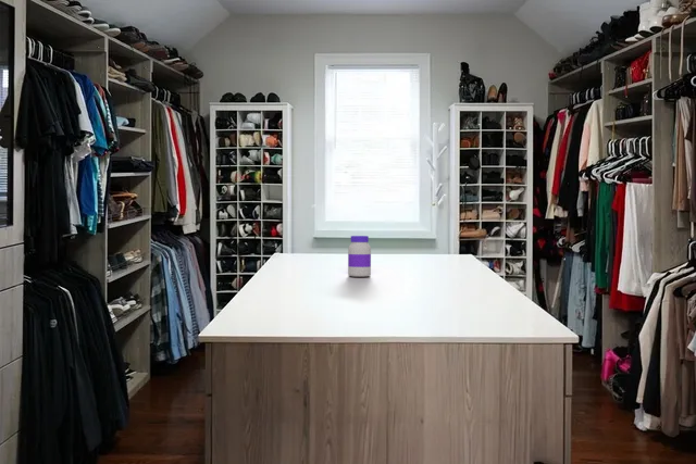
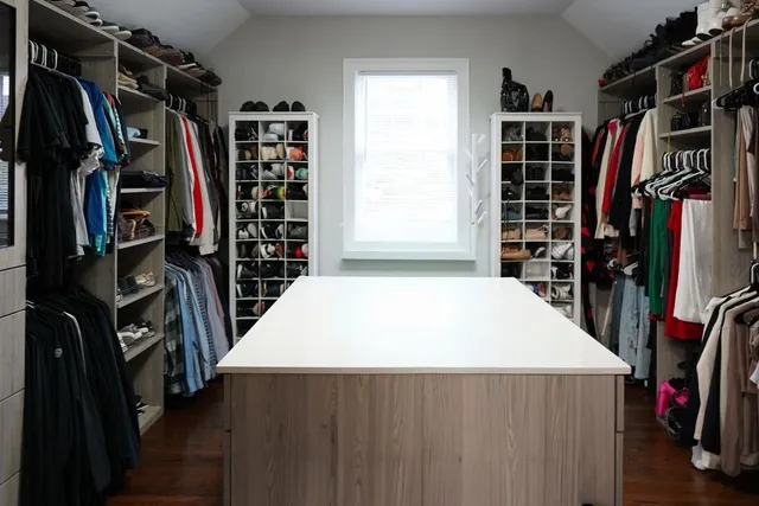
- jar (359, 255)
